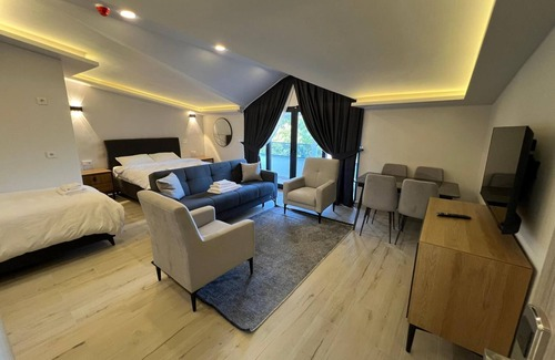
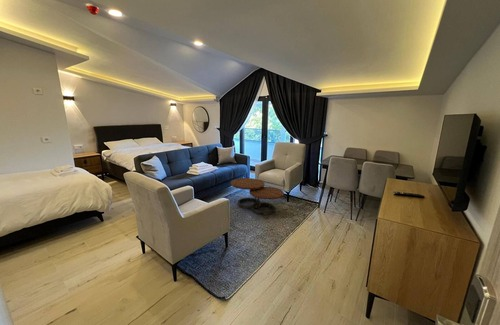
+ coffee table (255, 195)
